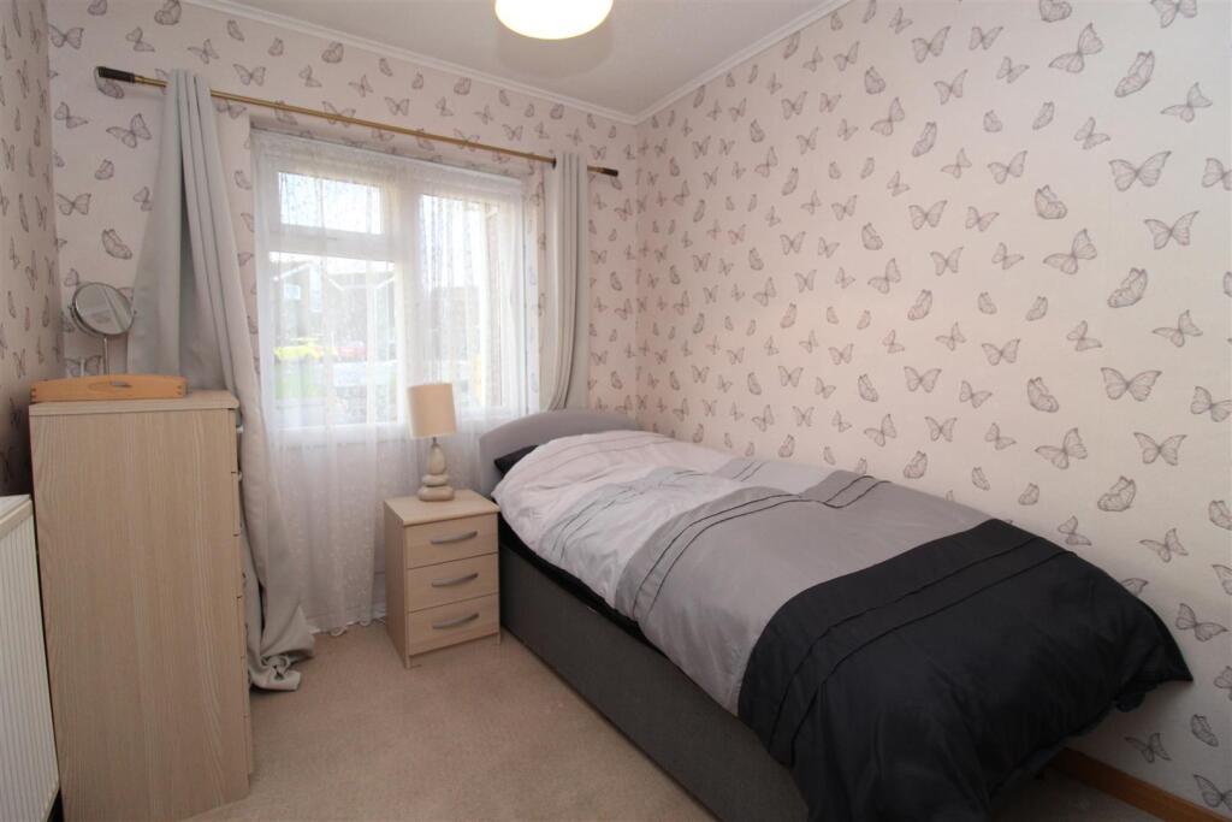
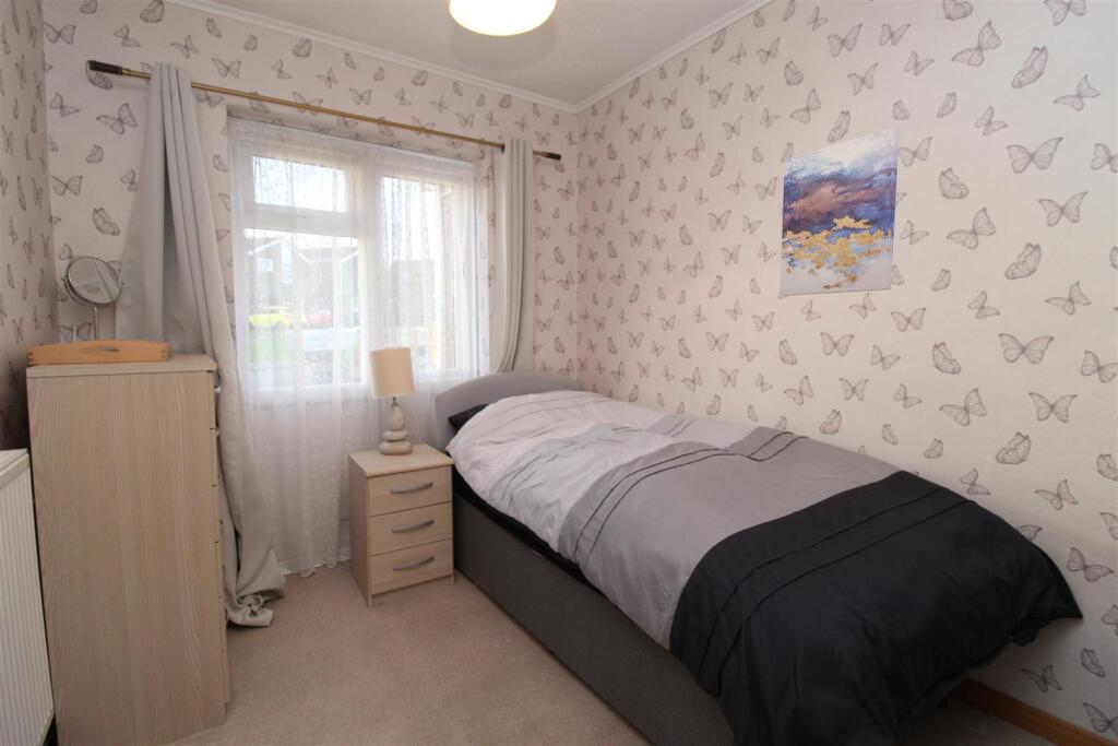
+ wall art (833, 220)
